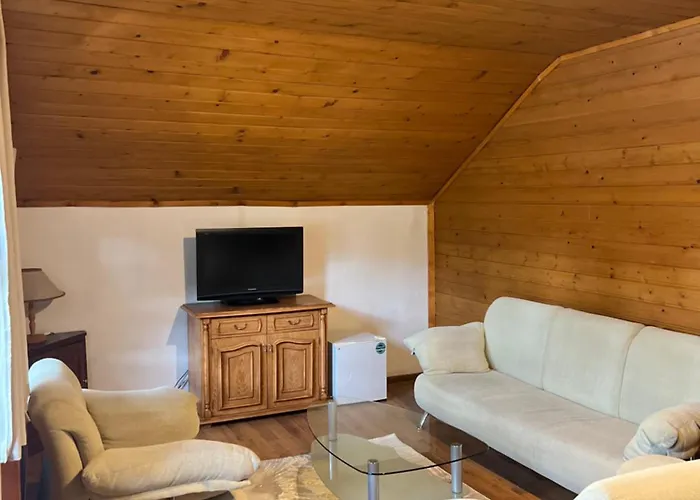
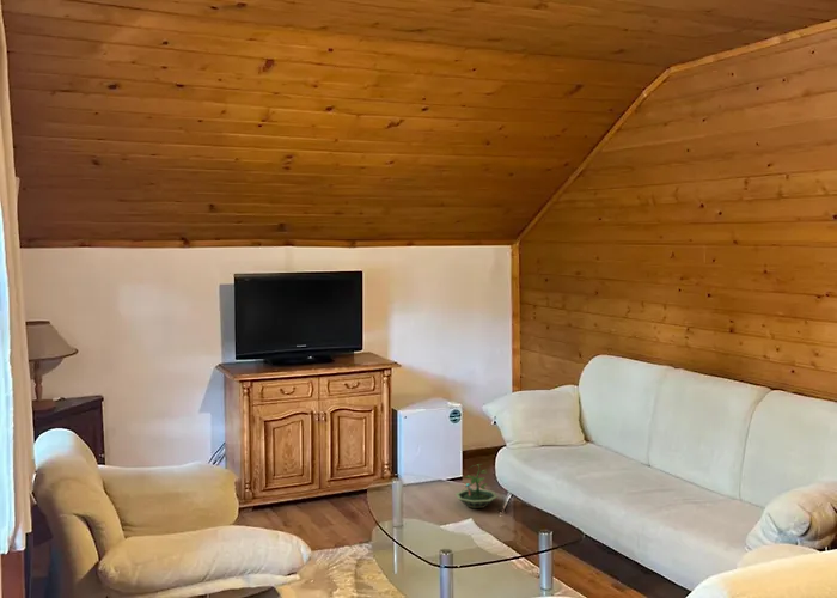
+ terrarium (477, 472)
